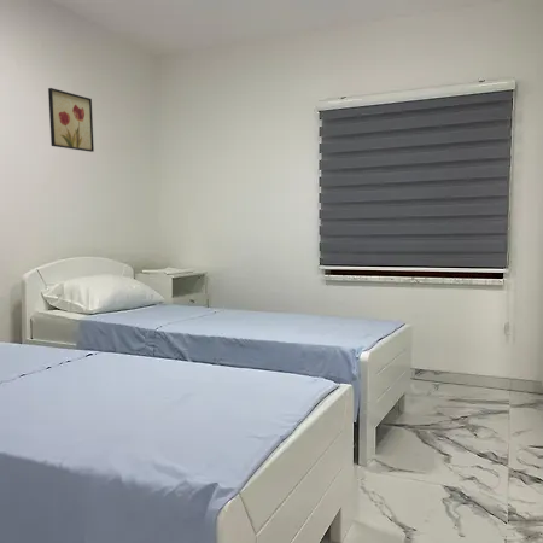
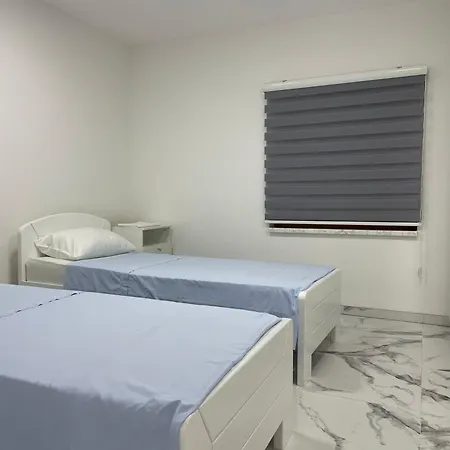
- wall art (71, 121)
